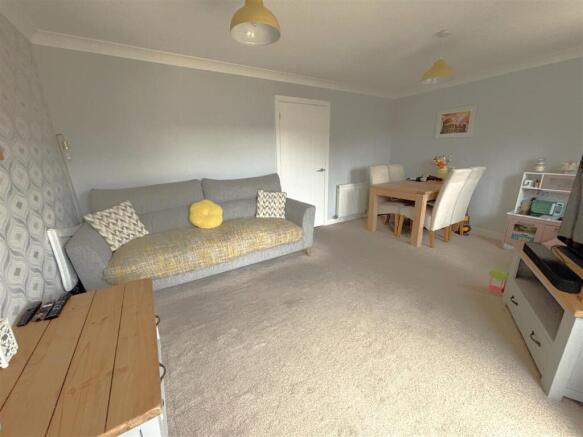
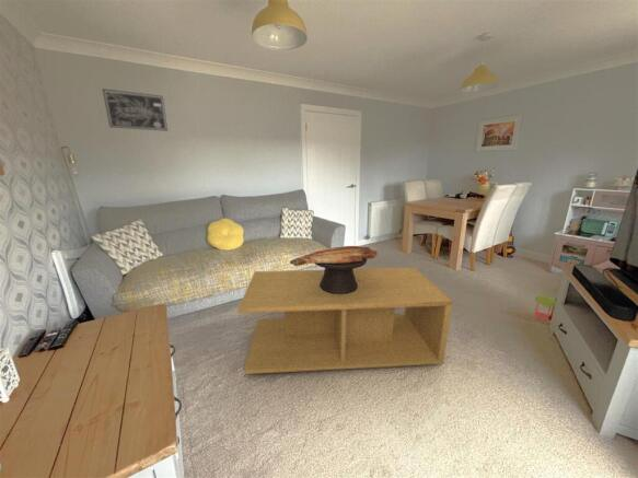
+ coffee table (340, 316)
+ wall art (137, 110)
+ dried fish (334, 269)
